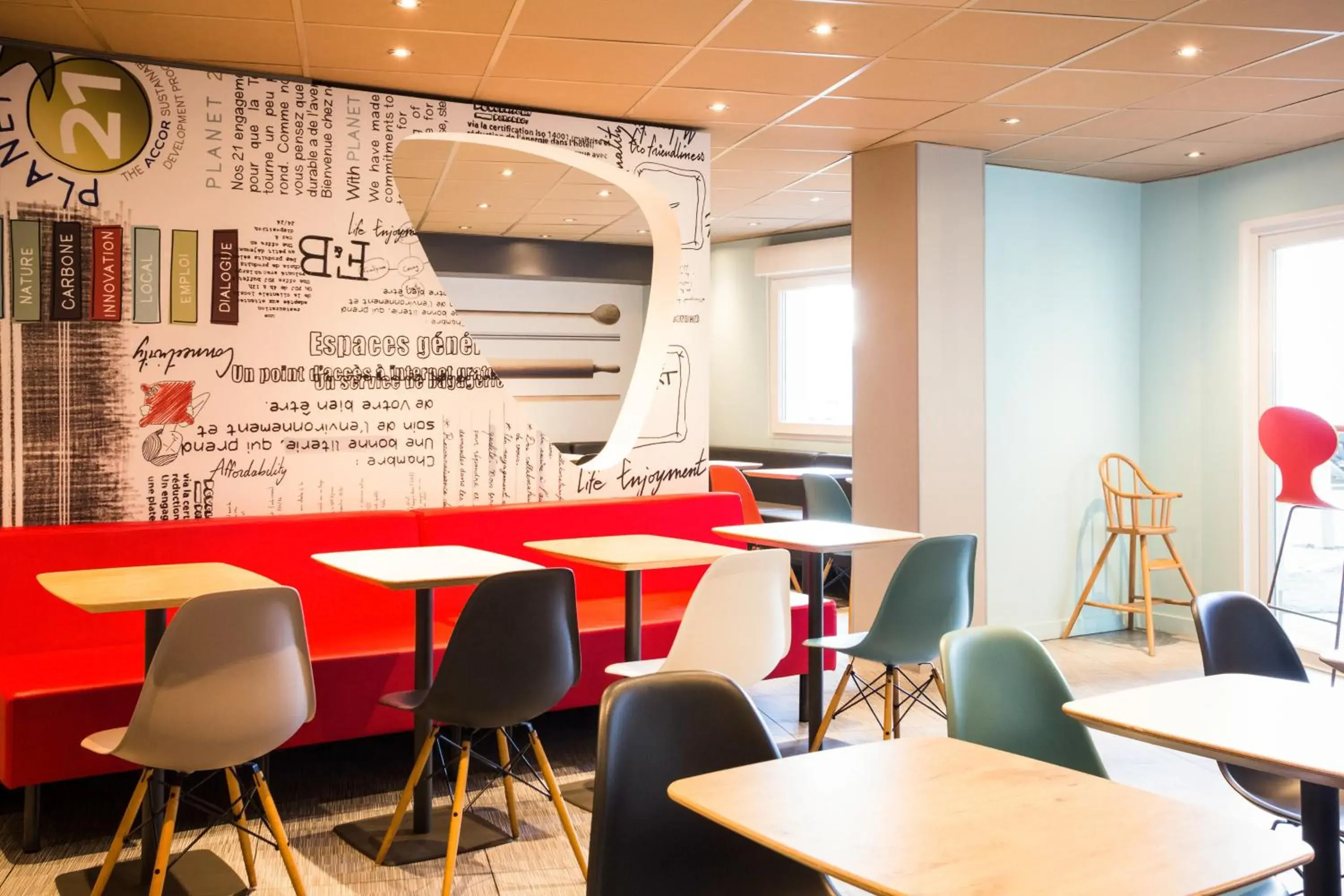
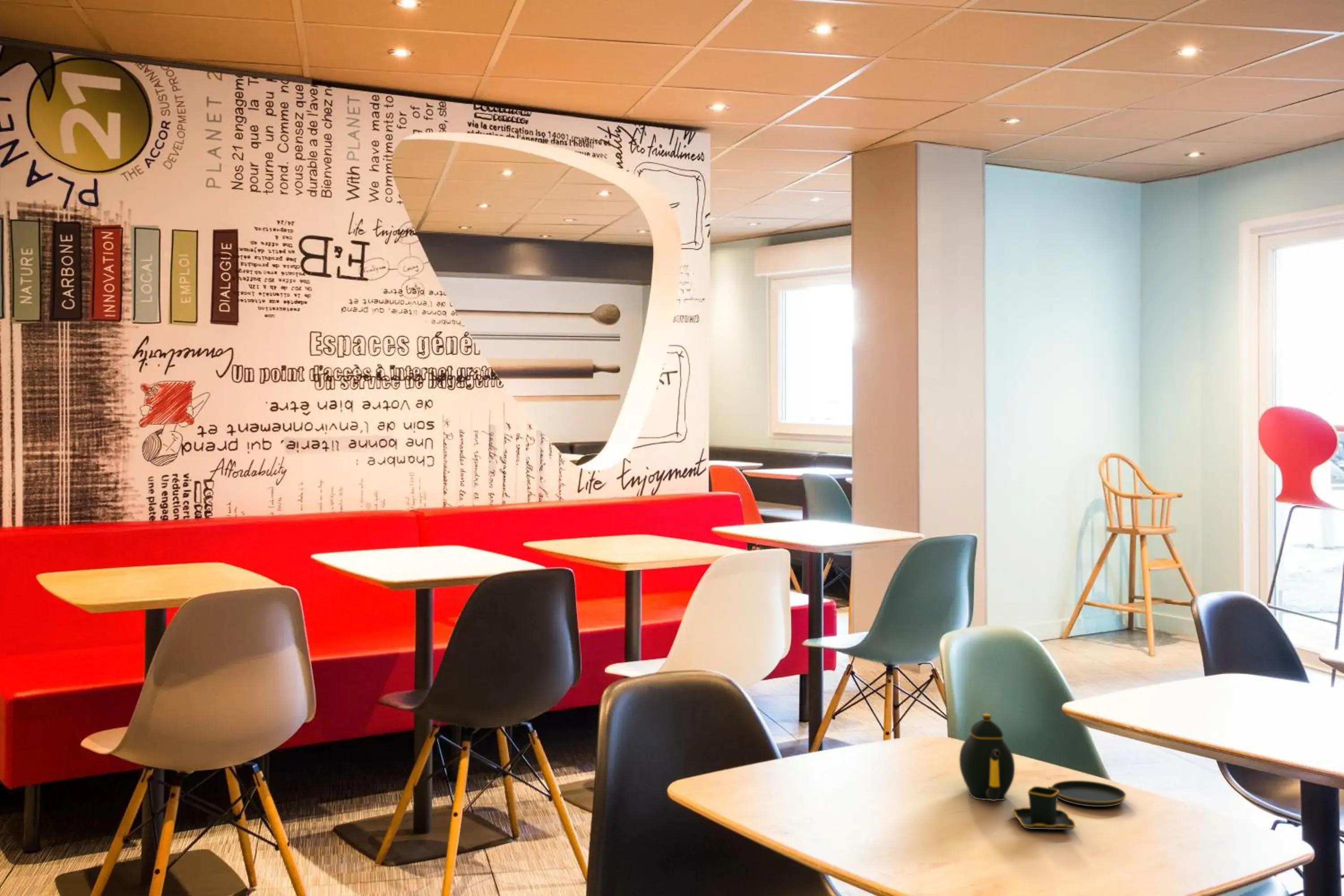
+ teapot (1056, 783)
